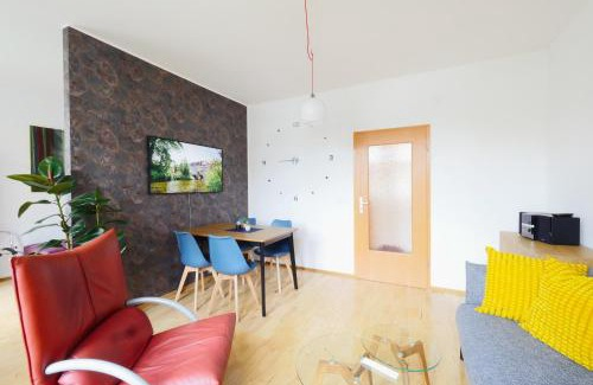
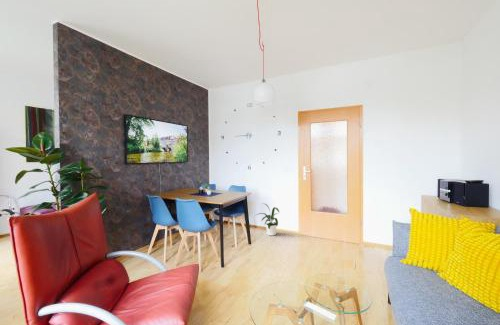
+ house plant (270, 219)
